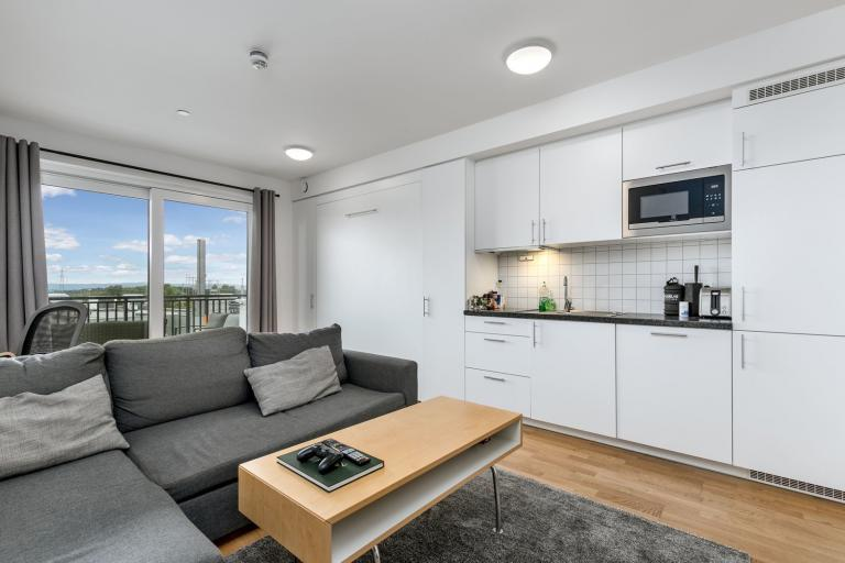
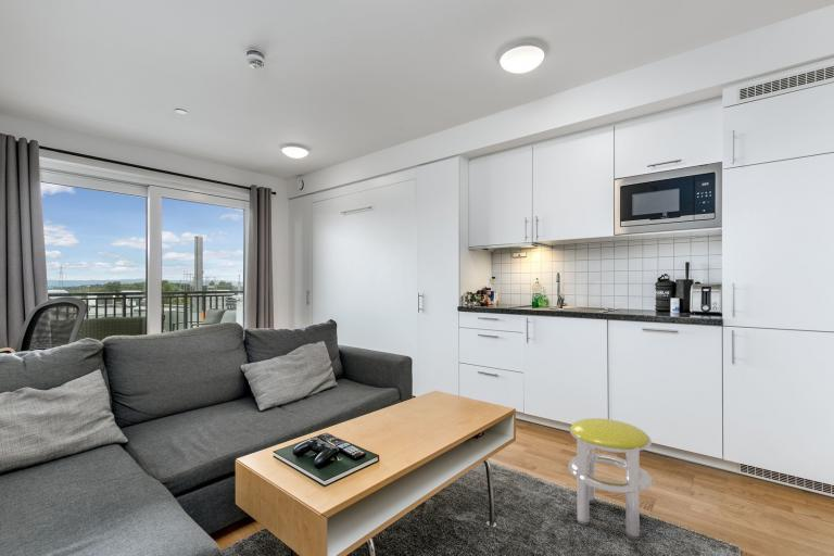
+ stool (610, 464)
